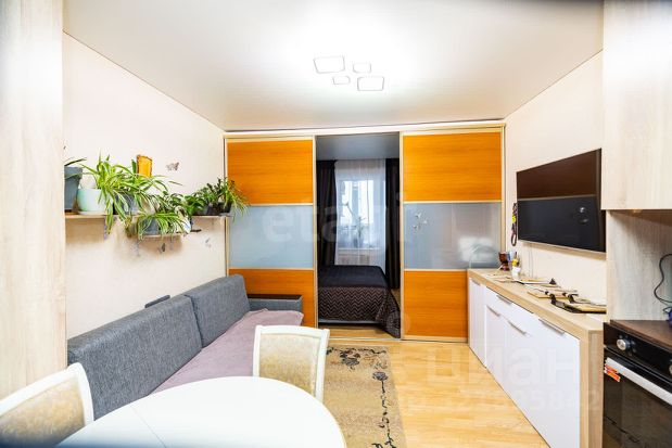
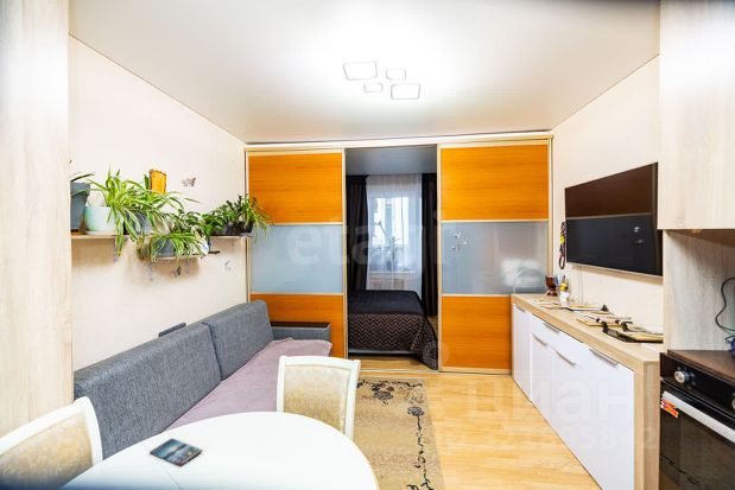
+ smartphone (176, 451)
